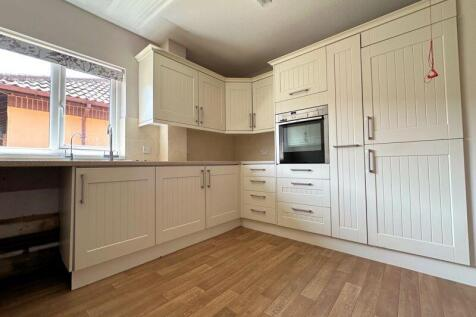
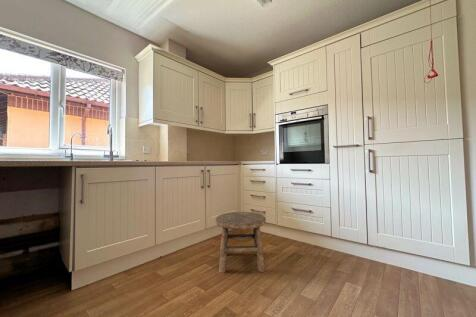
+ stool (241, 238)
